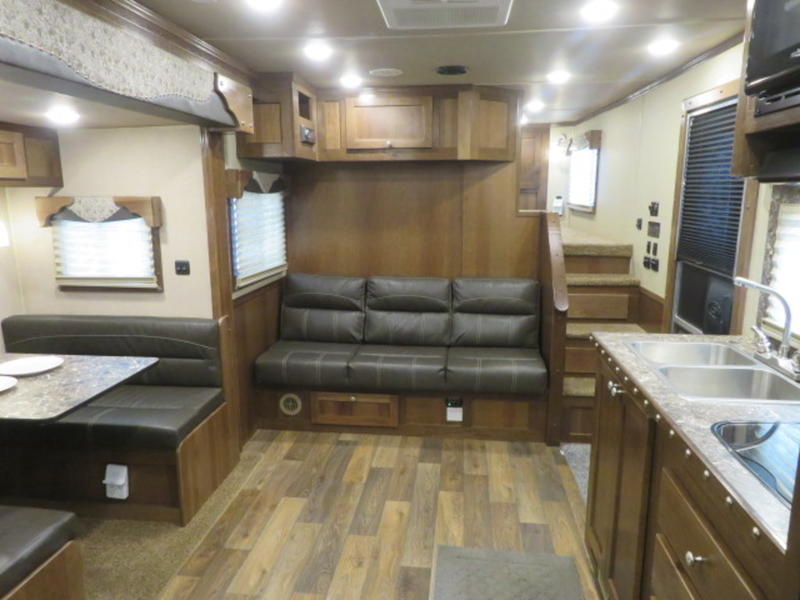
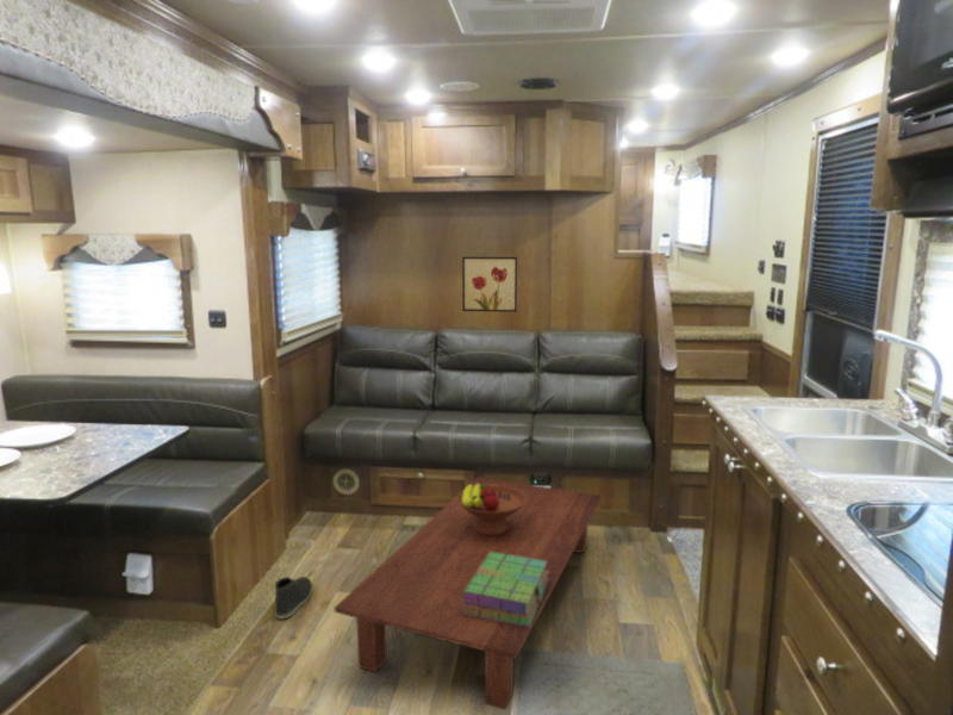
+ fruit bowl (491, 506)
+ wall art (490, 284)
+ stack of books (506, 585)
+ coffee table (481, 564)
+ sneaker (294, 586)
